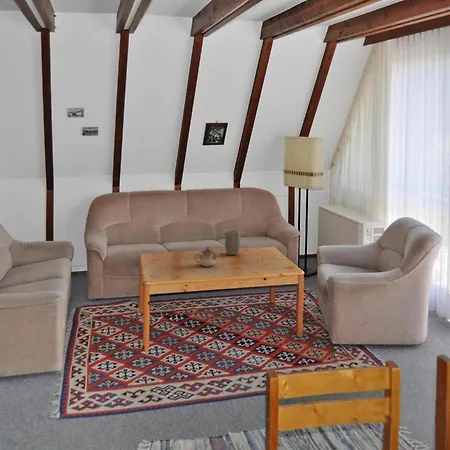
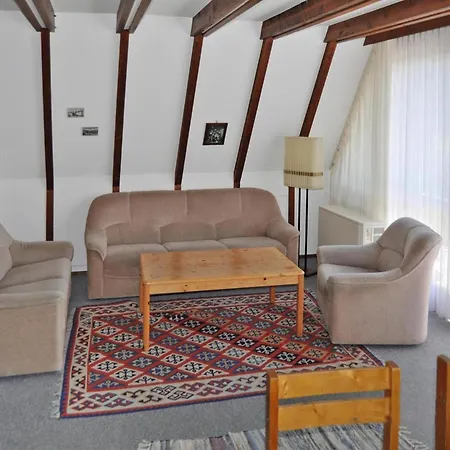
- plant pot (232, 242)
- teapot (206, 255)
